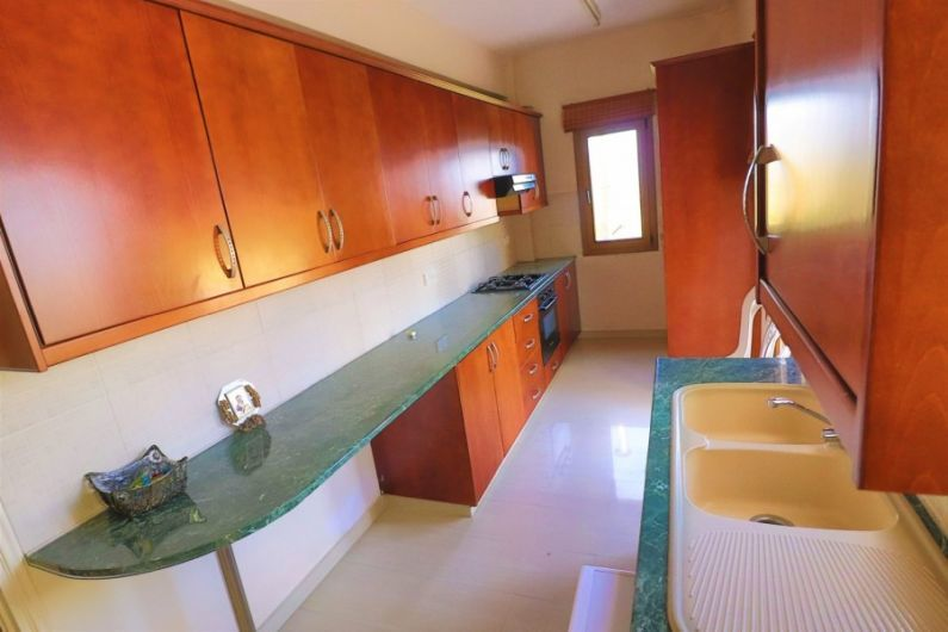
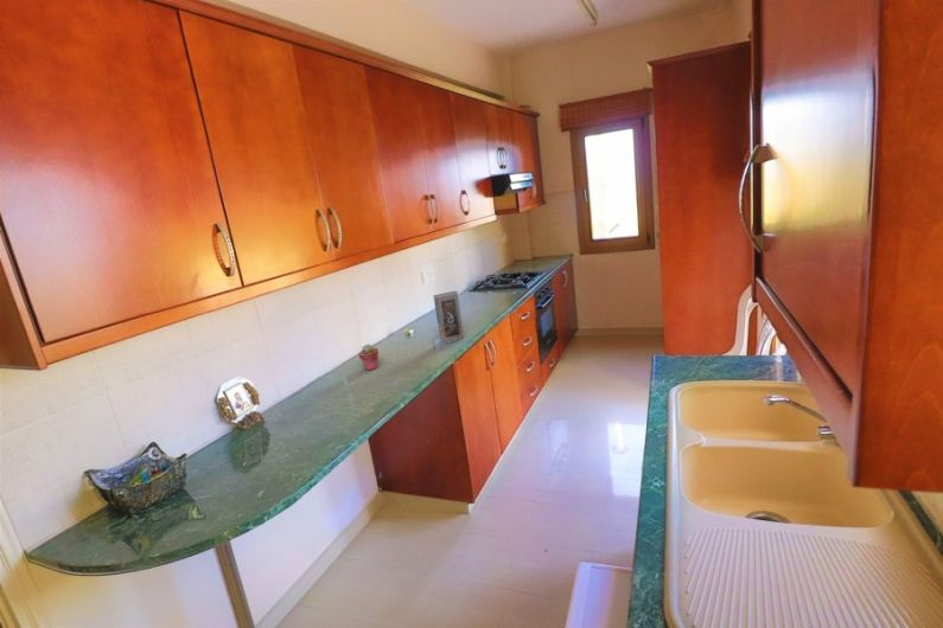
+ potted succulent (369, 355)
+ speaker (448, 316)
